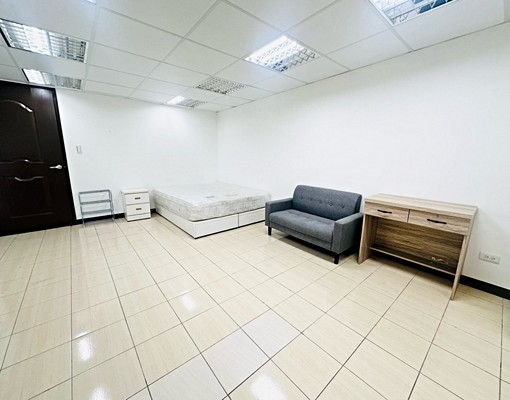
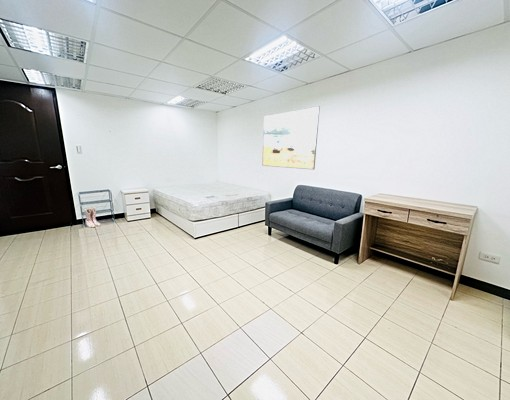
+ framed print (286, 140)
+ boots (92, 217)
